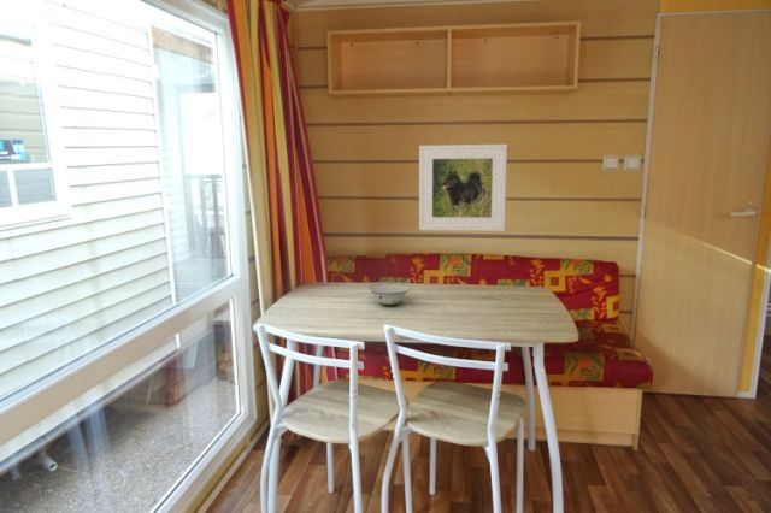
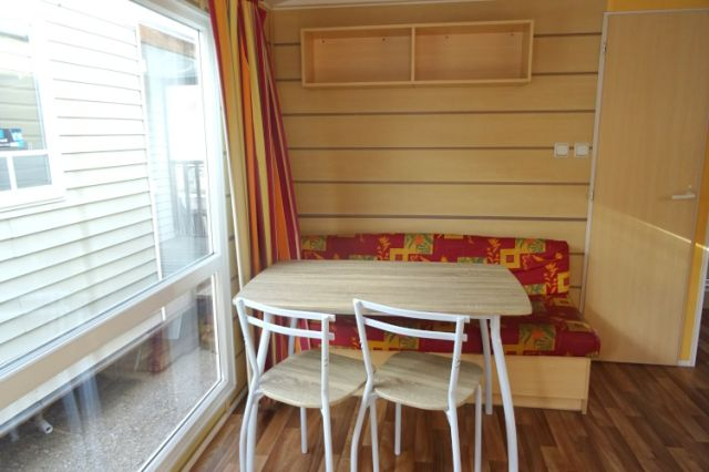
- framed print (461, 188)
- bowl (389, 295)
